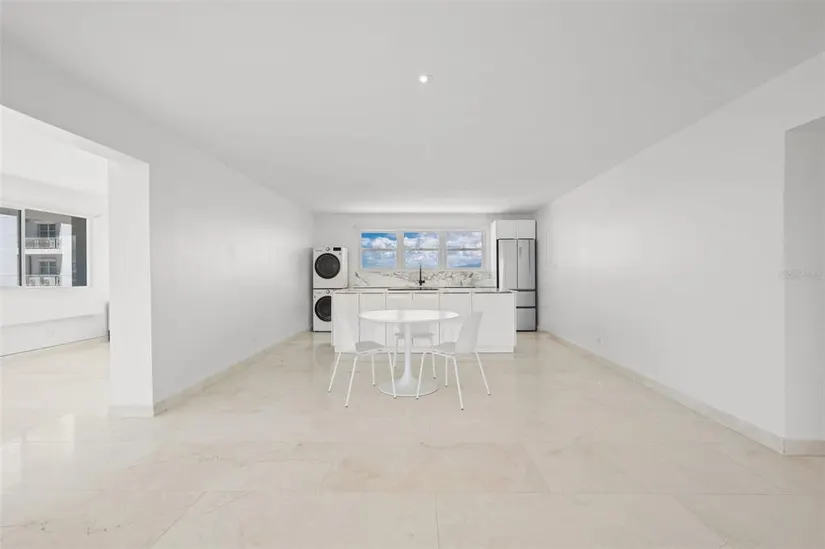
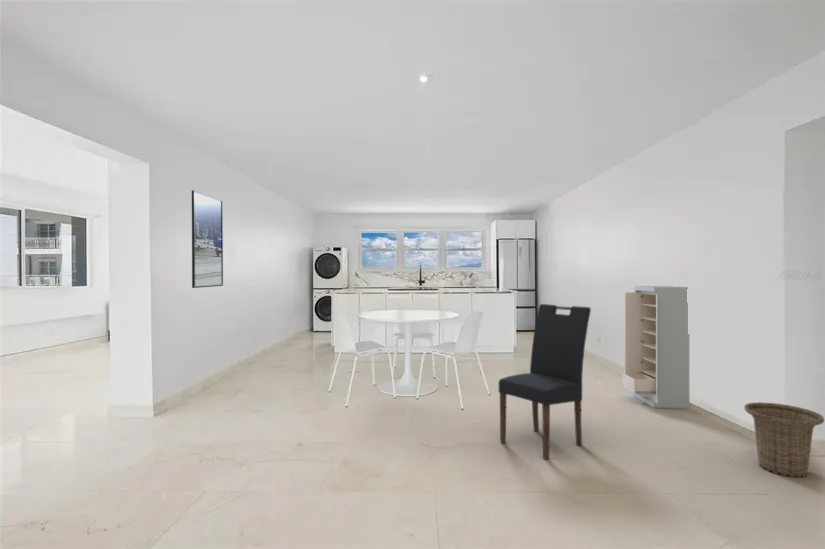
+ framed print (208, 241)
+ dining chair (544, 374)
+ storage cabinet (655, 344)
+ basket (782, 440)
